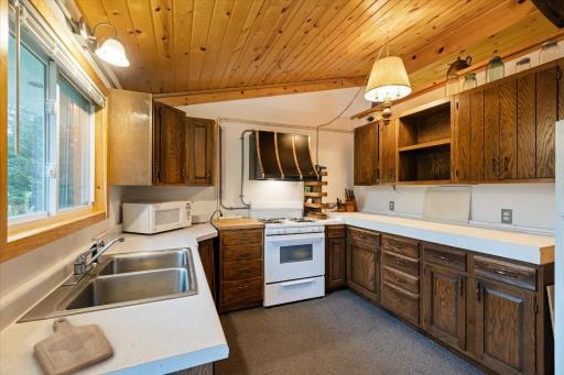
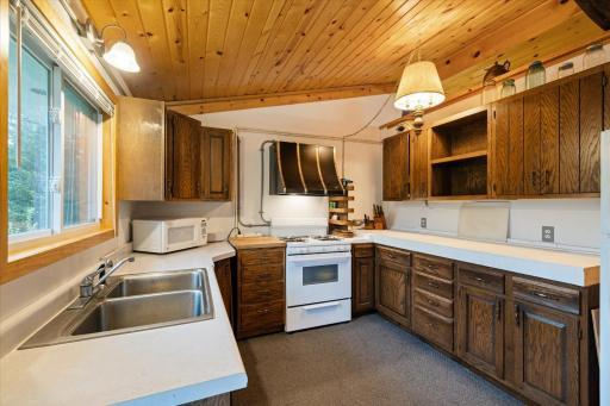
- cutting board (69, 339)
